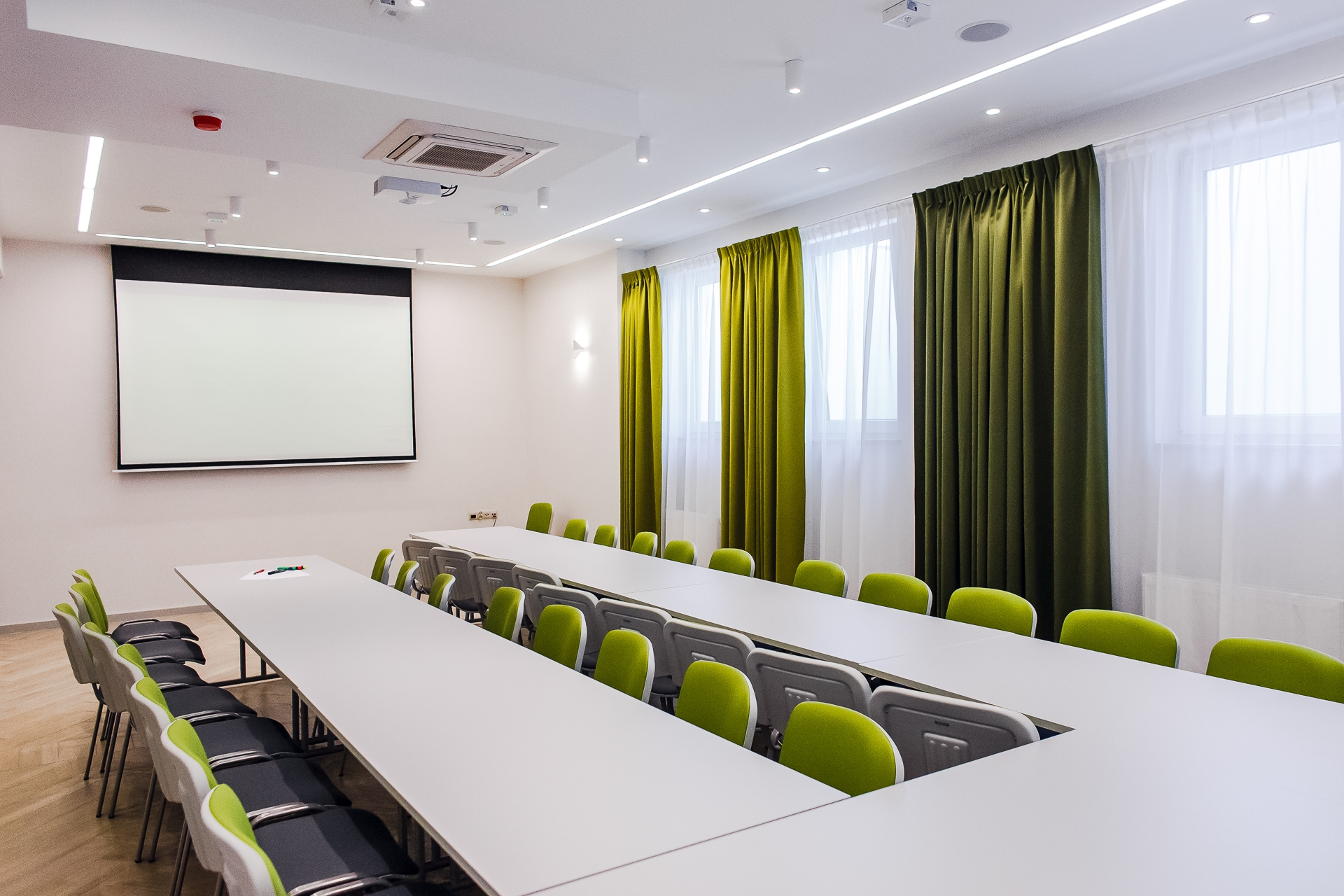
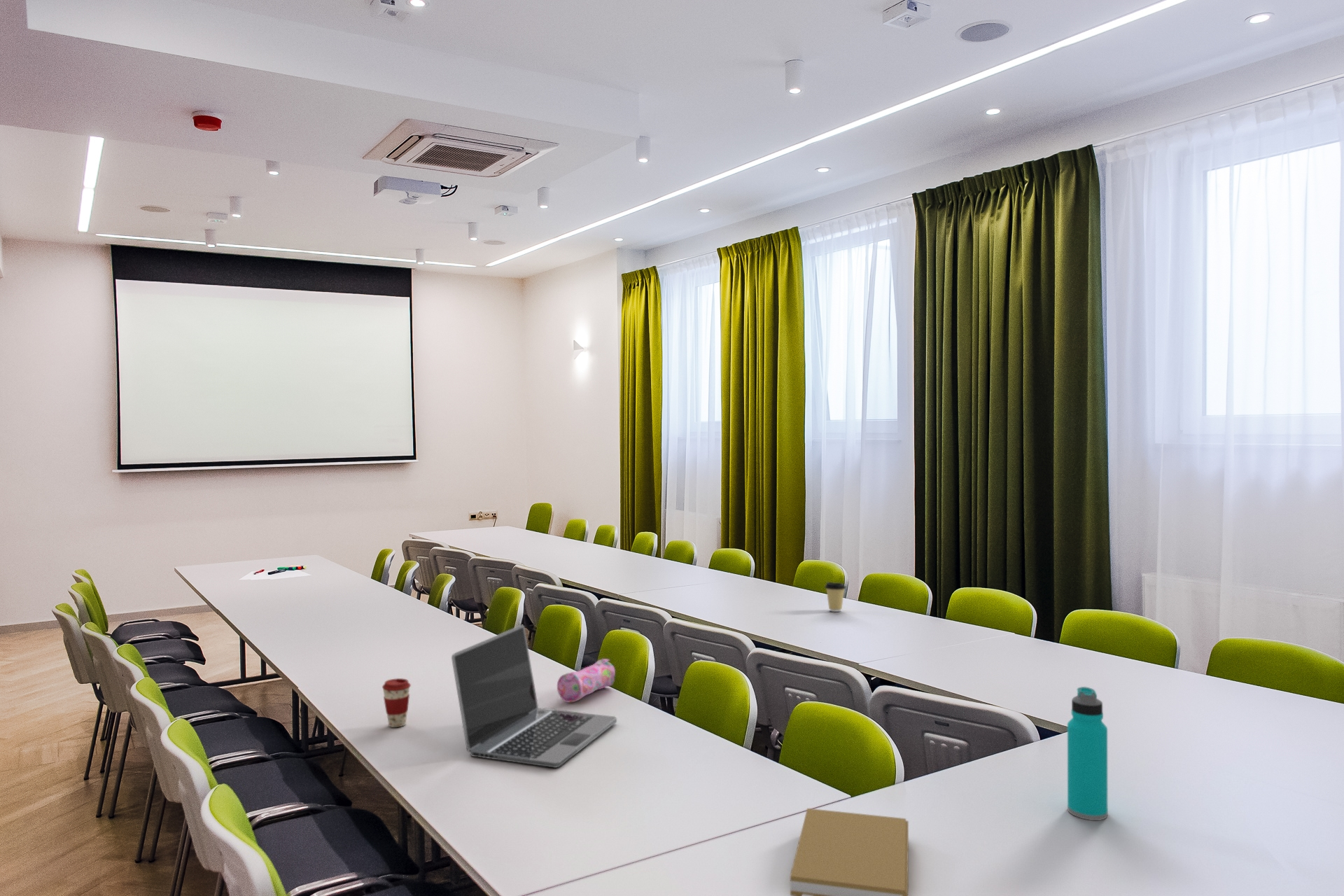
+ coffee cup (396, 703)
+ water bottle (1087, 752)
+ coffee cup (835, 596)
+ pencil case (587, 679)
+ book (853, 854)
+ laptop (535, 690)
